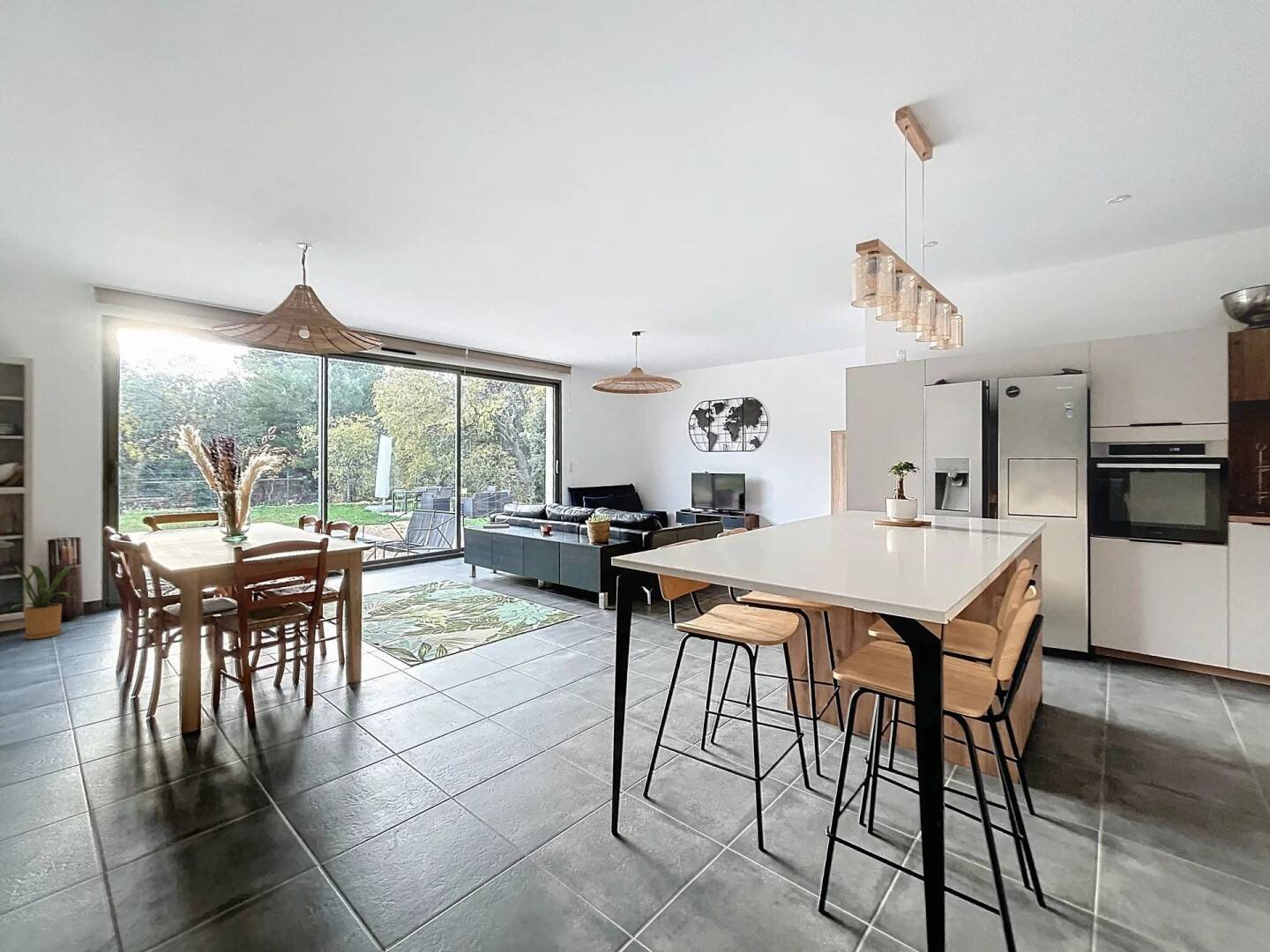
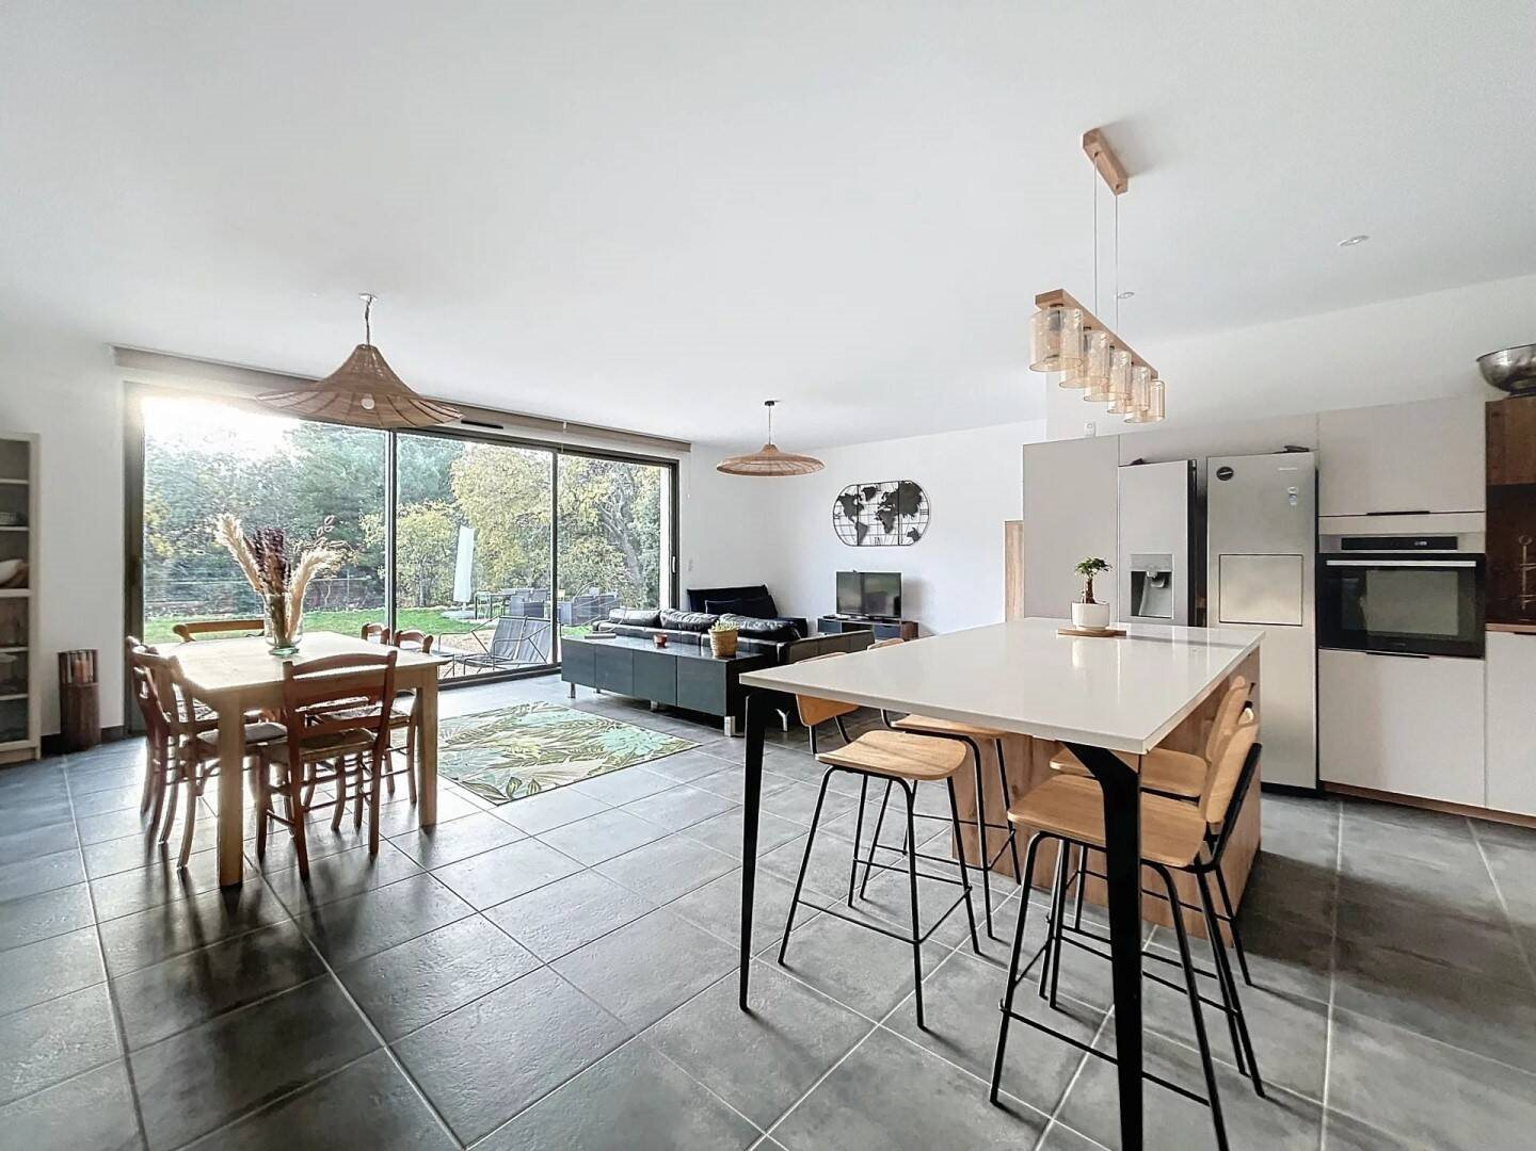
- house plant (49, 598)
